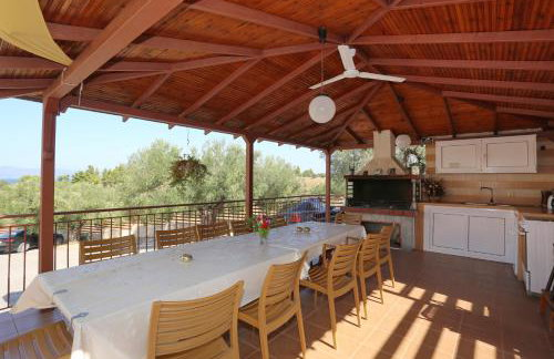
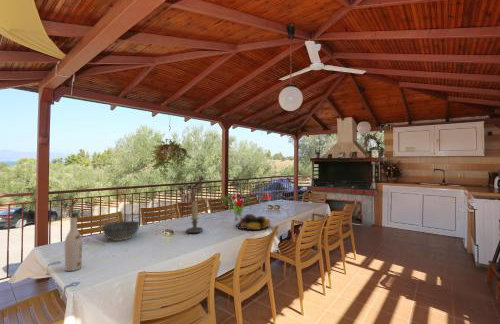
+ fruit bowl (252, 219)
+ bowl (121, 231)
+ candle holder (193, 216)
+ wine bottle (73, 243)
